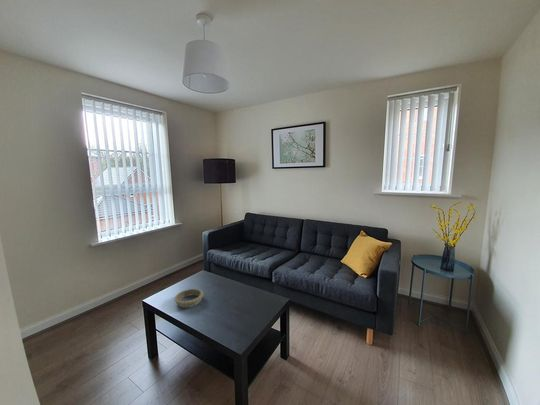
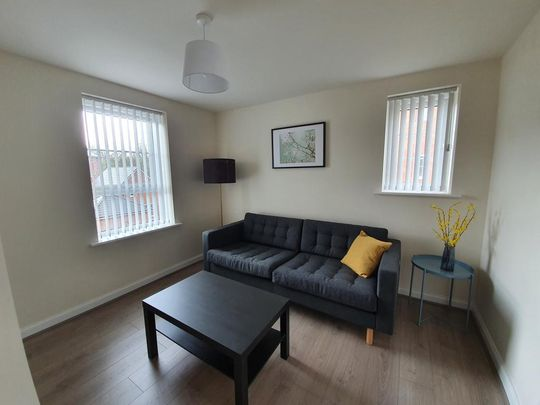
- decorative bowl (189, 295)
